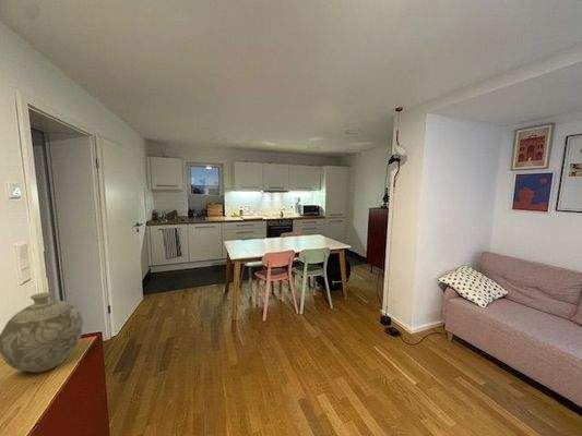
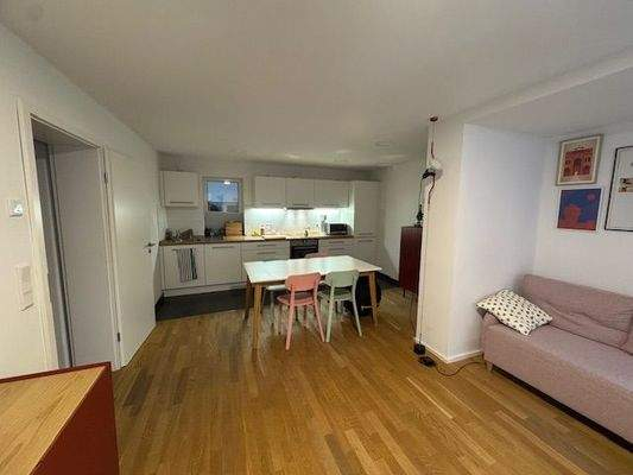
- decorative vase (44, 329)
